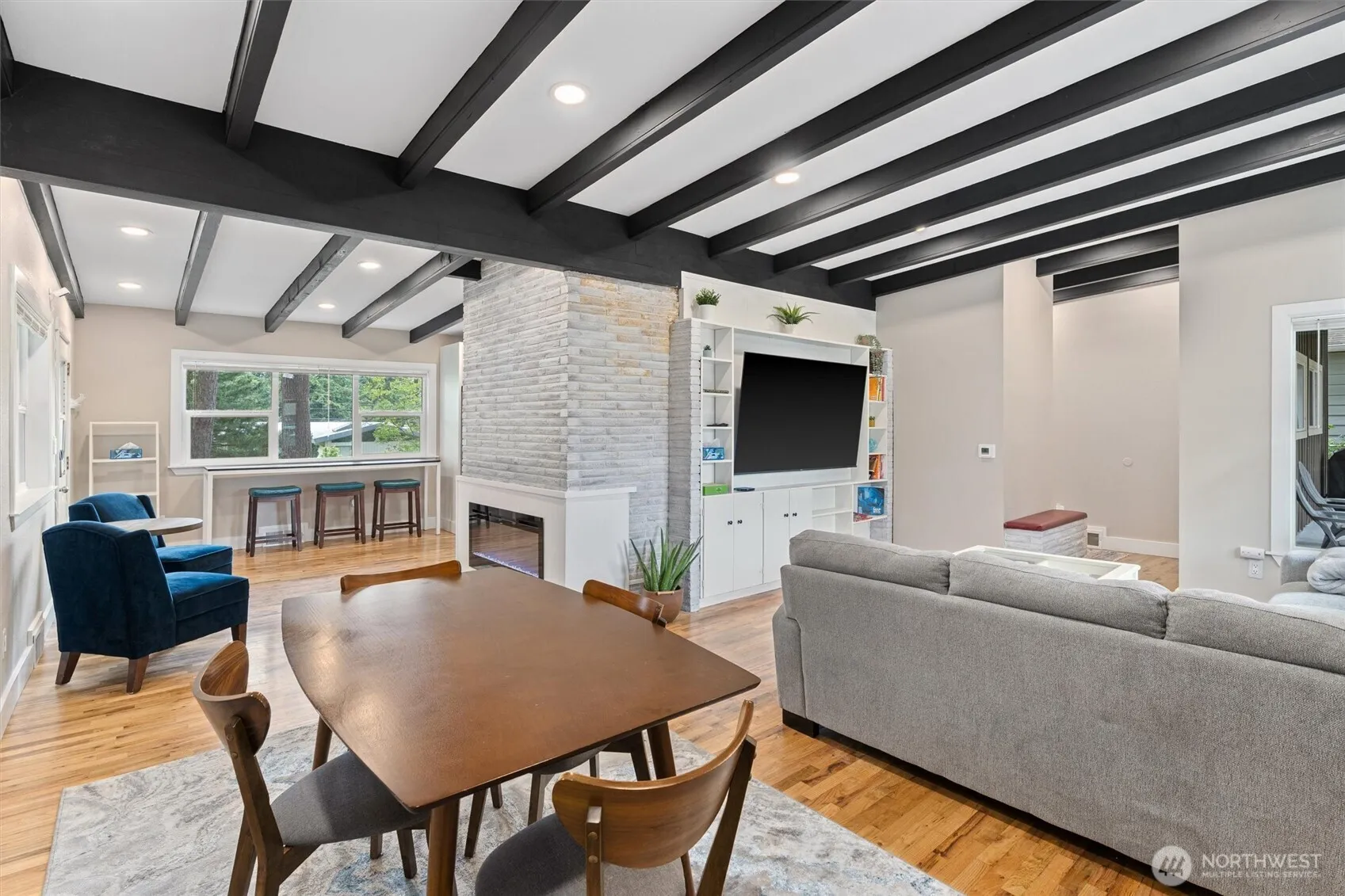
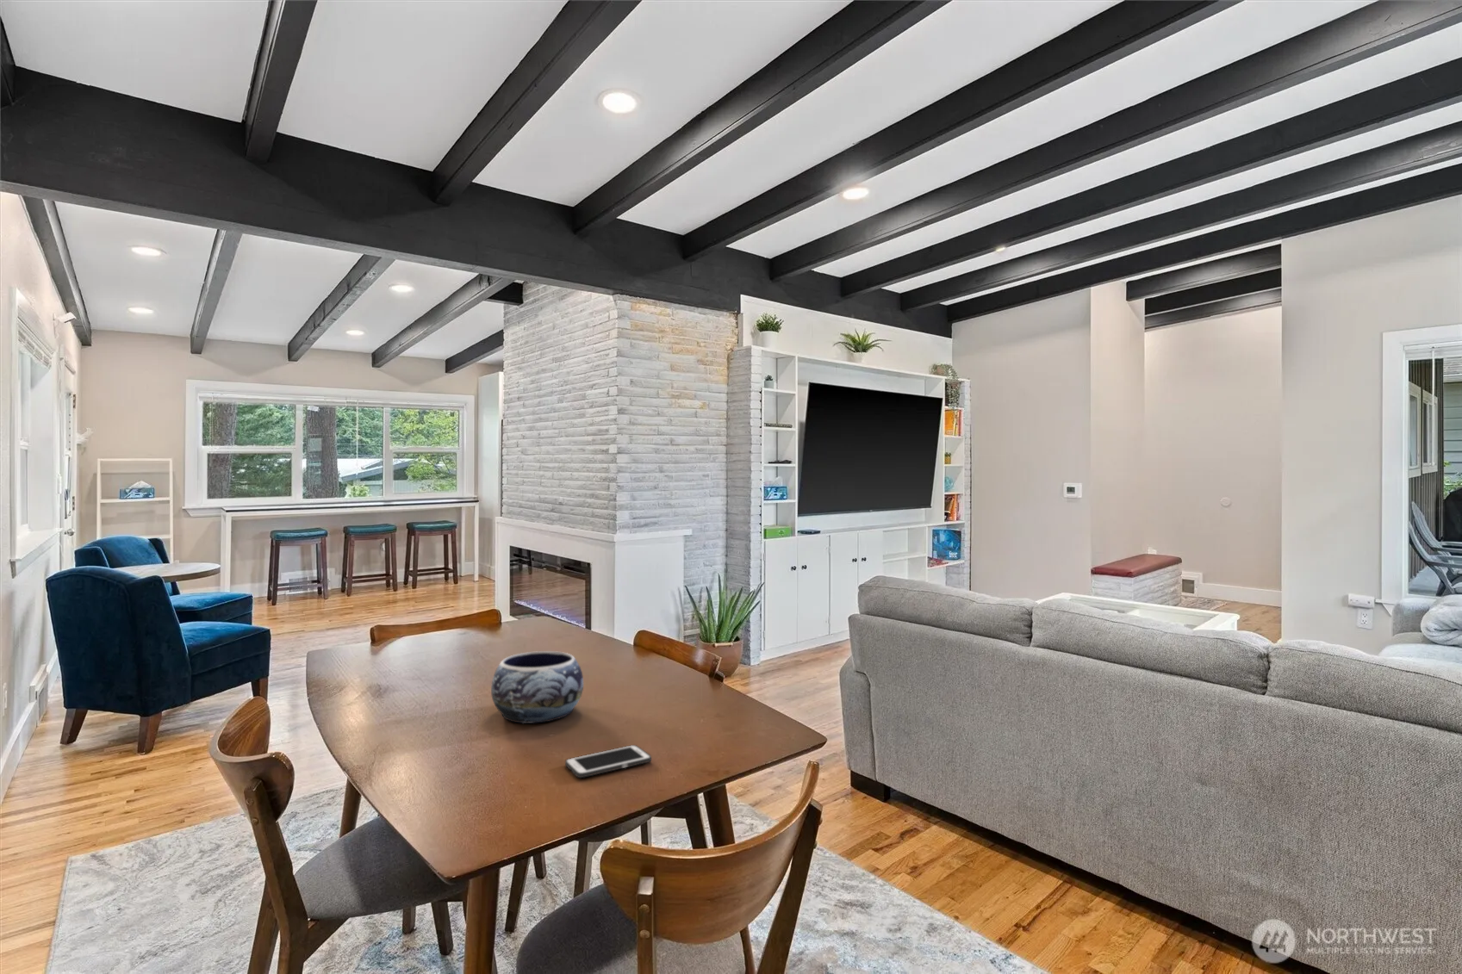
+ decorative bowl (538, 686)
+ cell phone (609, 761)
